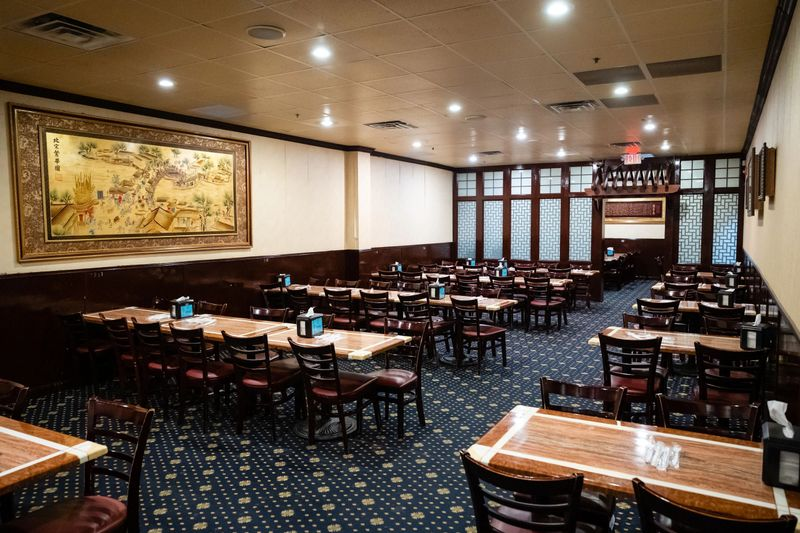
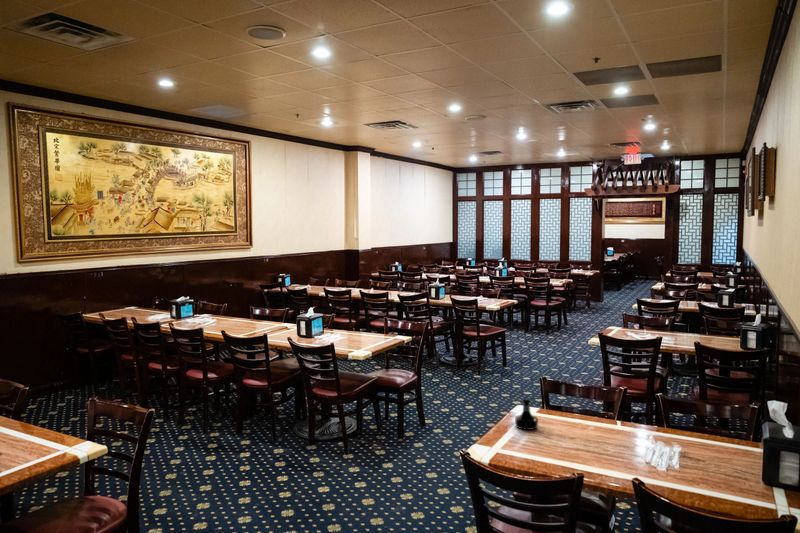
+ tequila bottle (526, 412)
